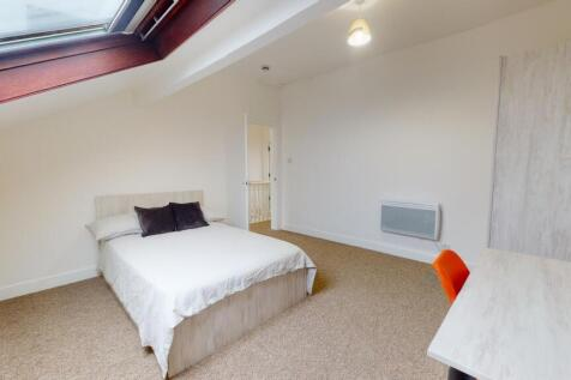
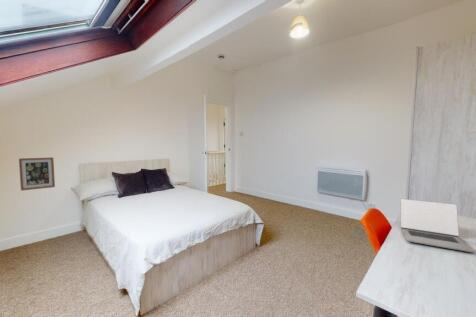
+ wall art (37, 173)
+ laptop (432, 222)
